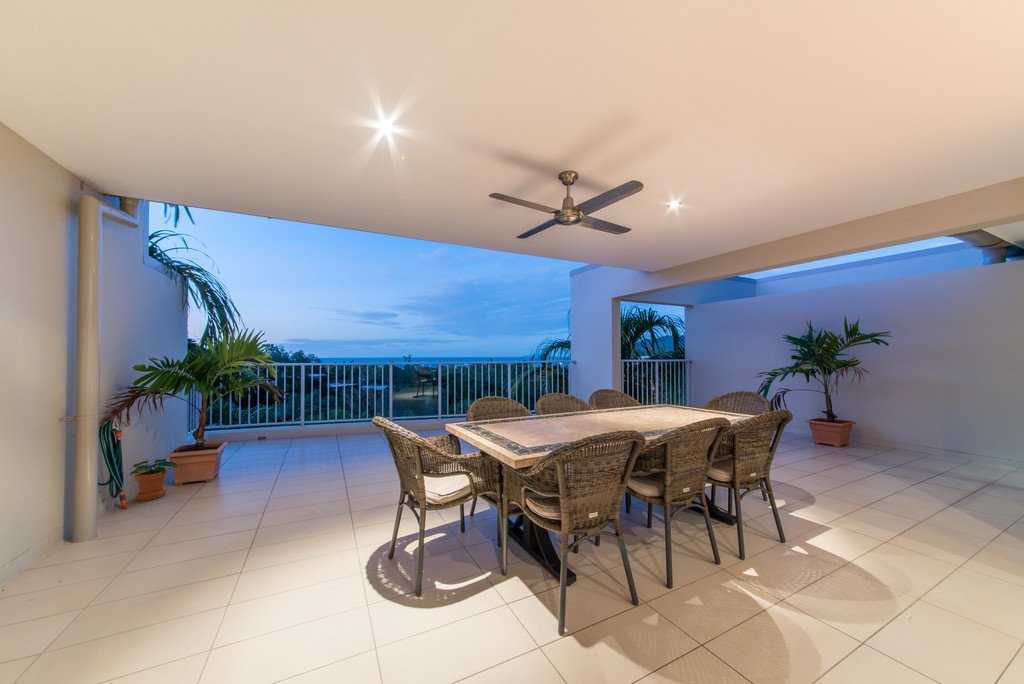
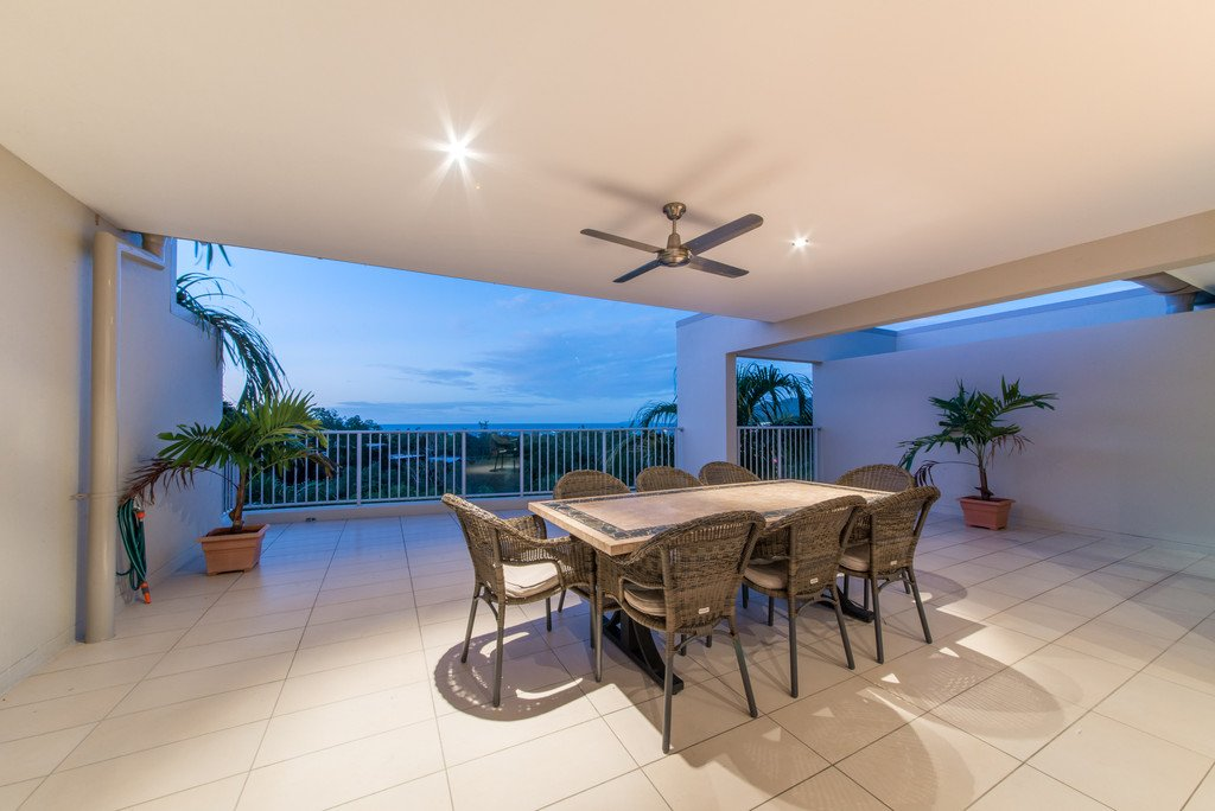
- potted plant (154, 479)
